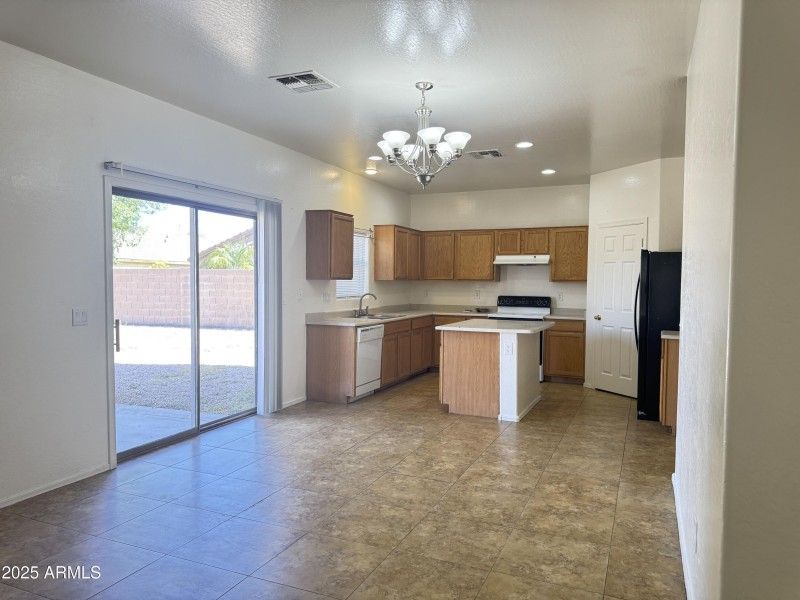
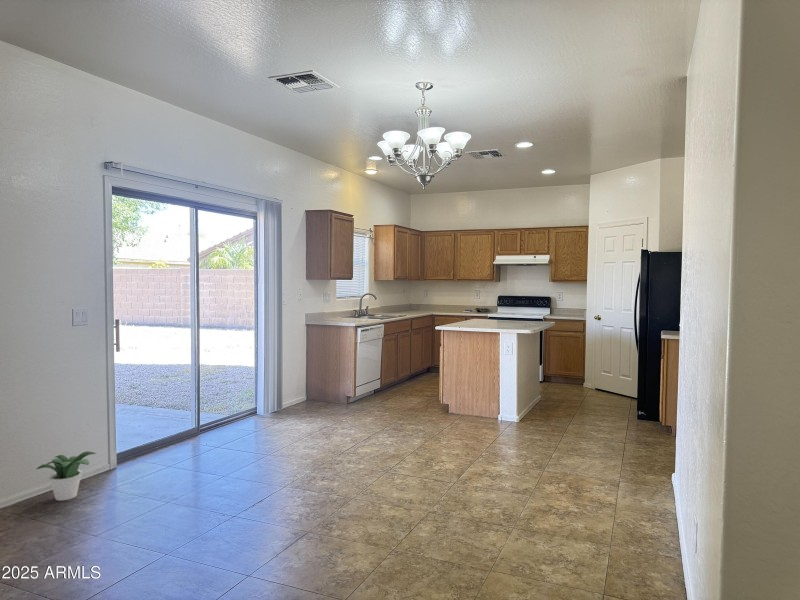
+ potted plant (69, 476)
